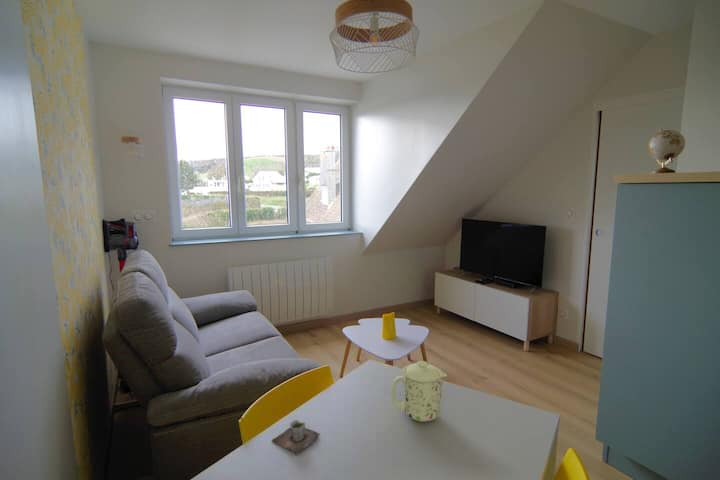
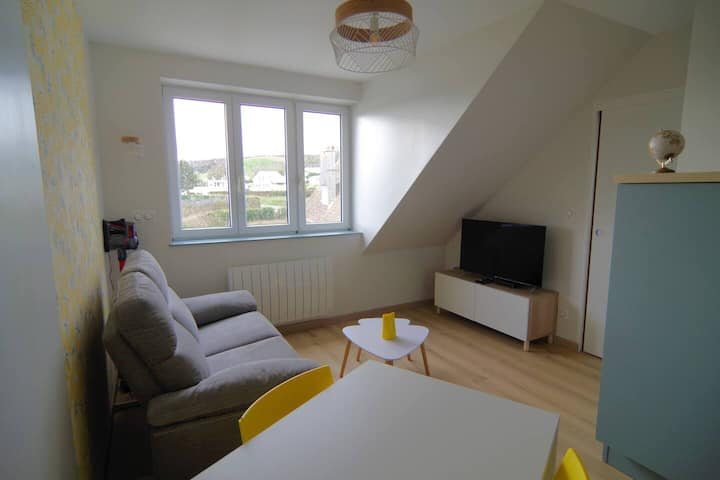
- cup (296, 431)
- mug (419, 389)
